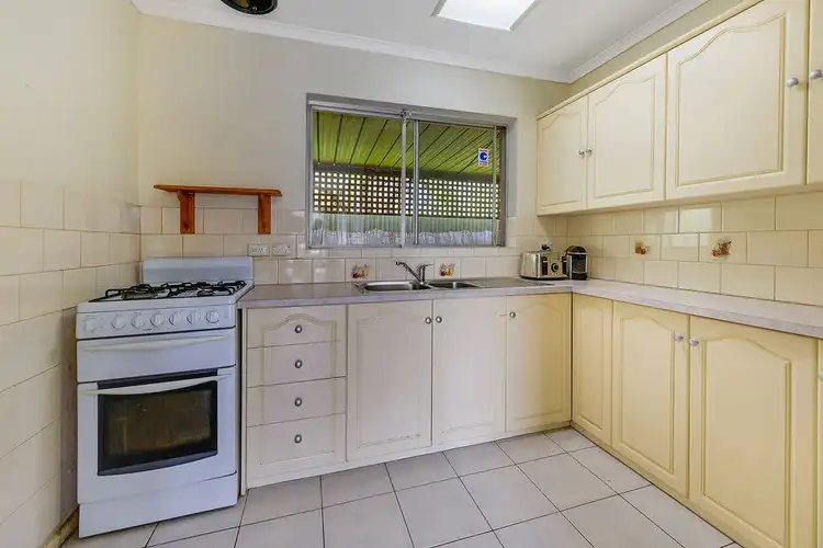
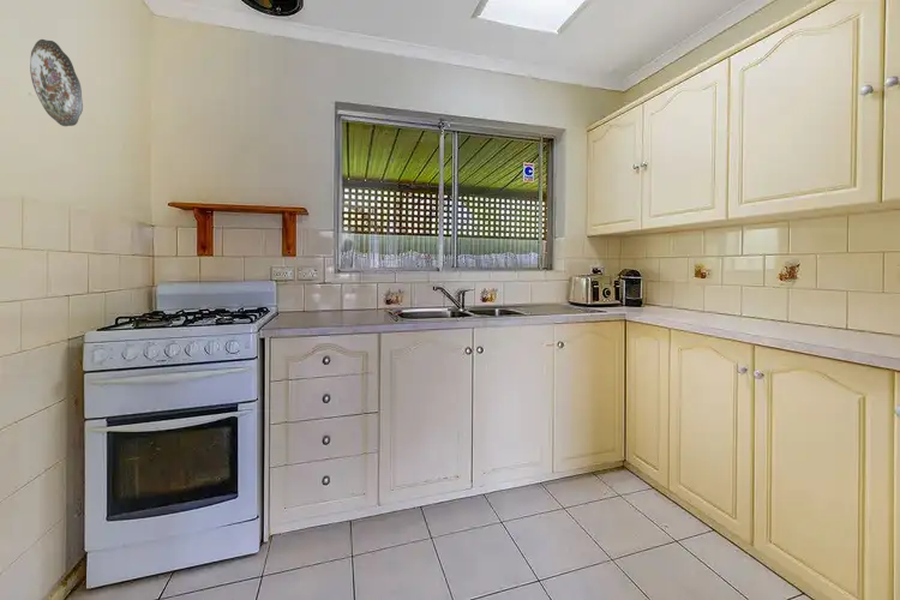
+ decorative plate (54, 84)
